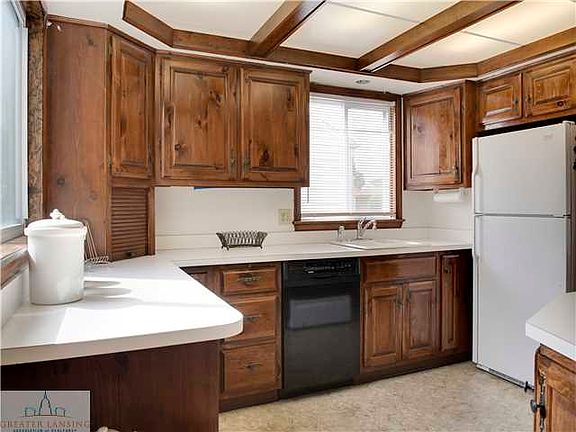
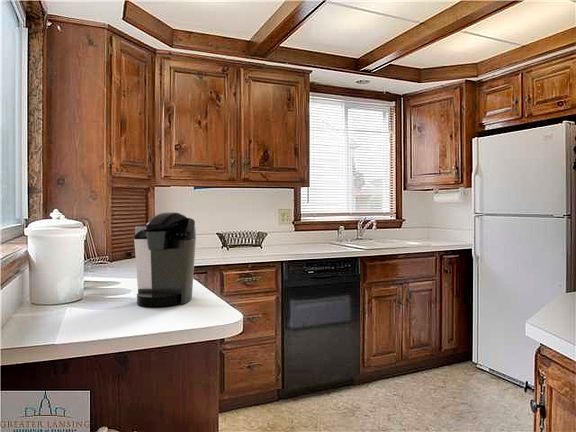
+ coffee maker (153, 255)
